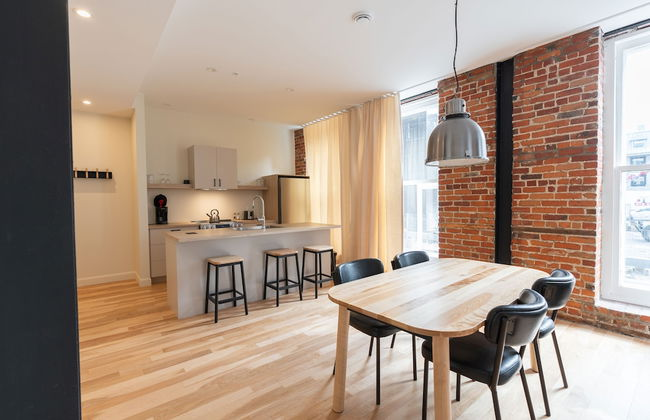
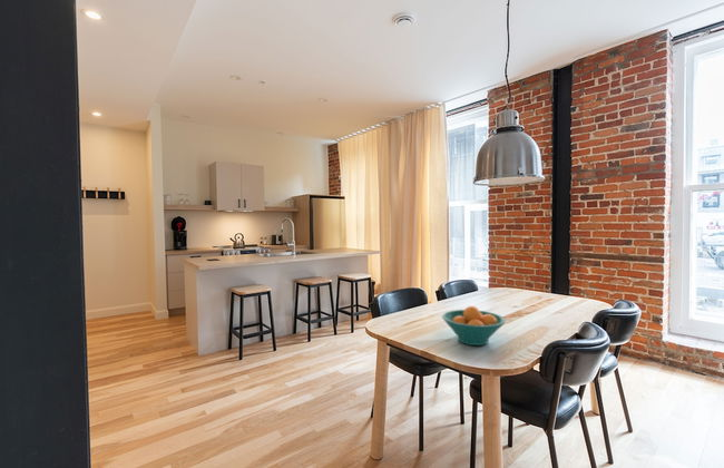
+ fruit bowl (472, 323)
